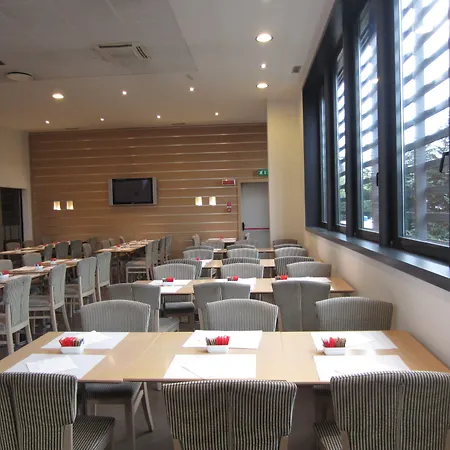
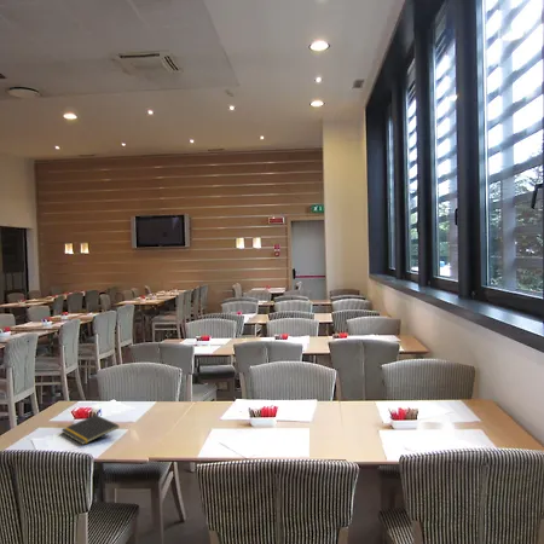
+ notepad (89, 428)
